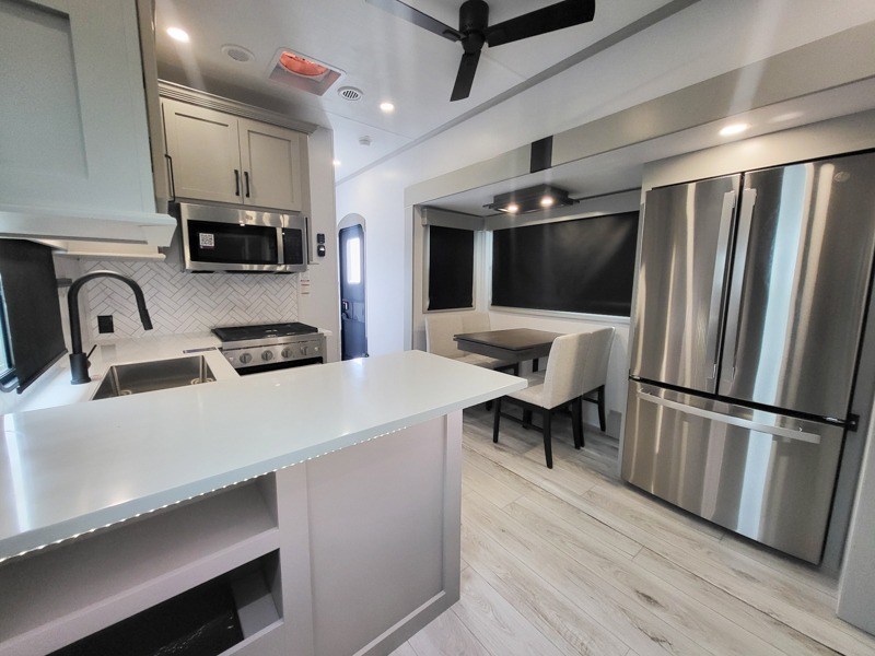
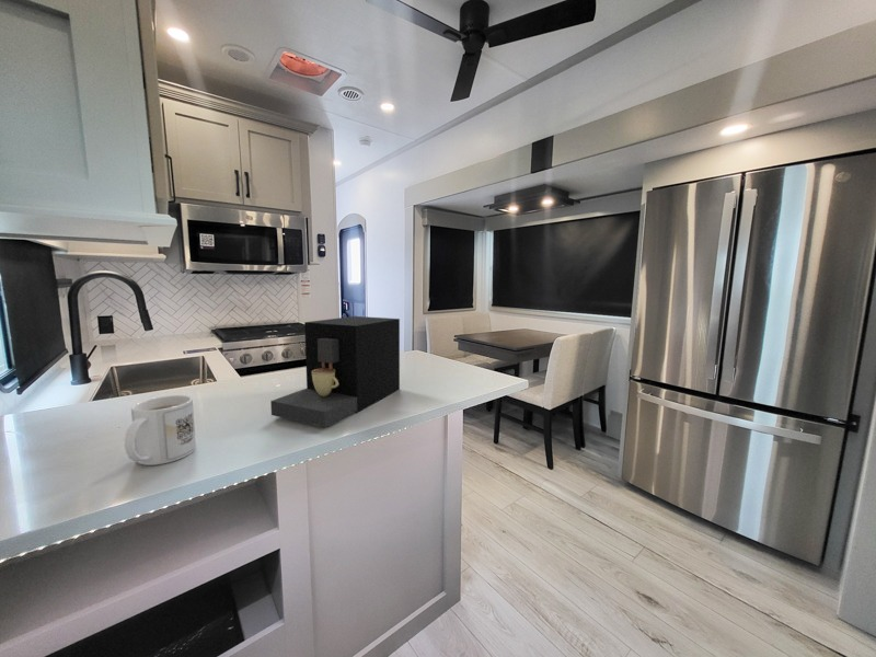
+ mug (159, 429)
+ coffee maker (342, 362)
